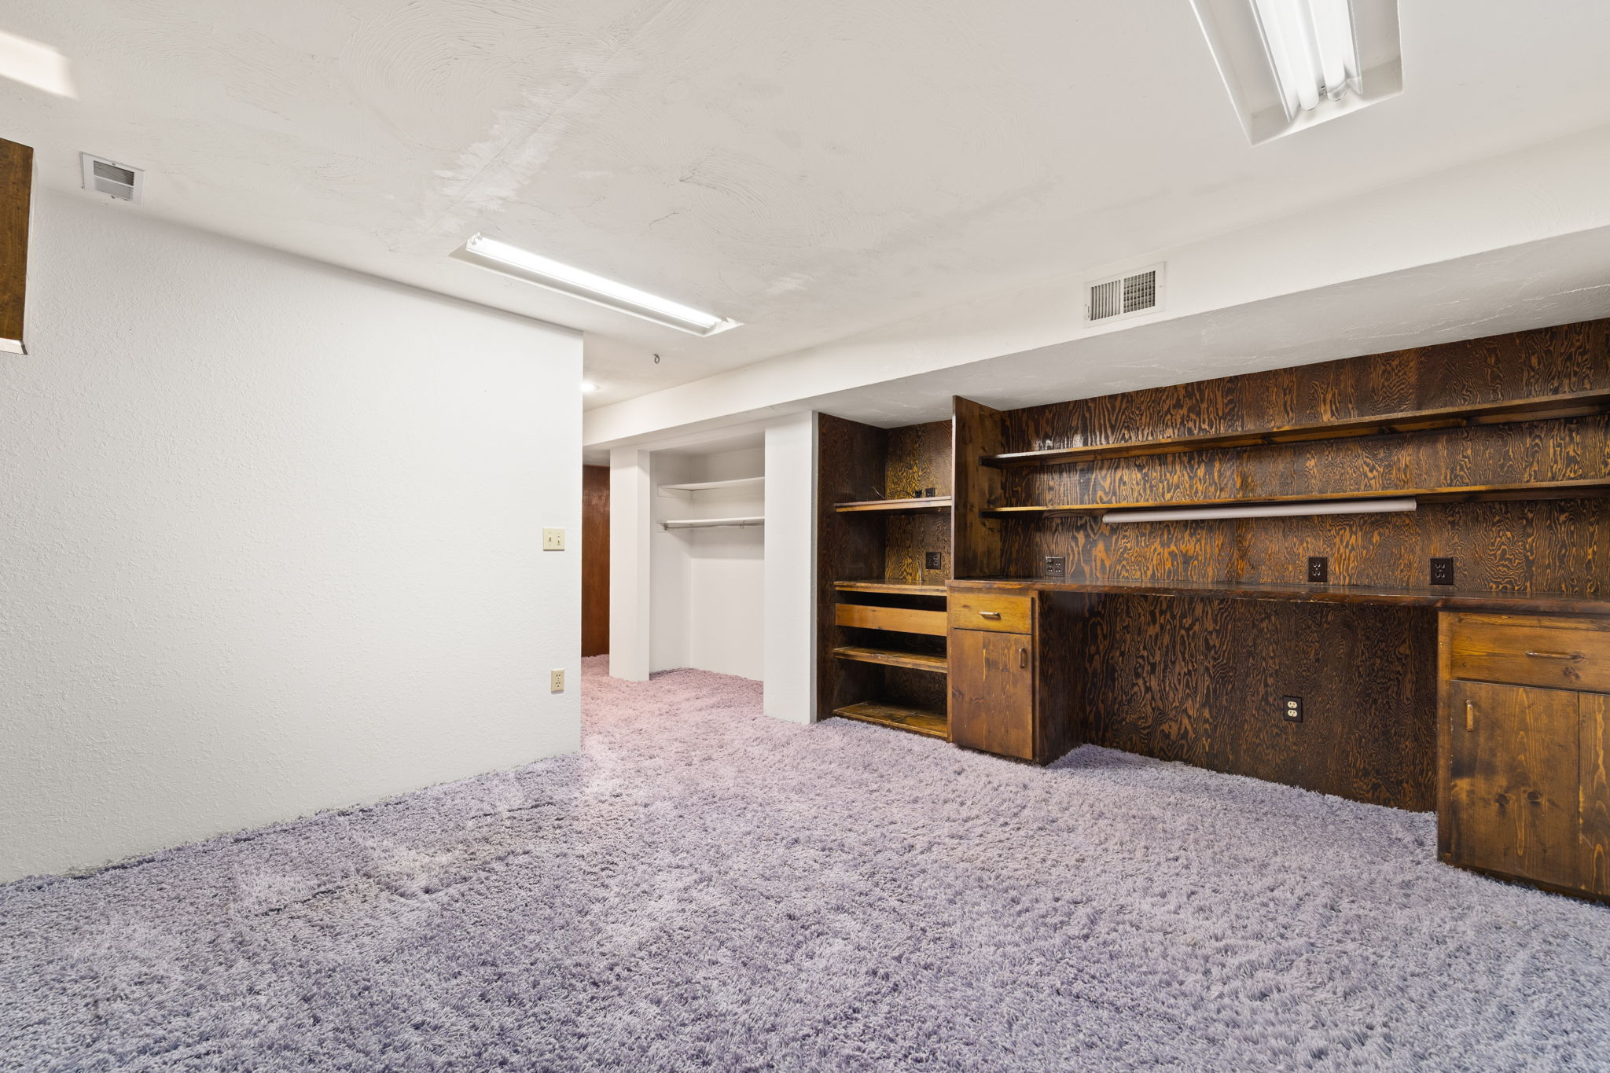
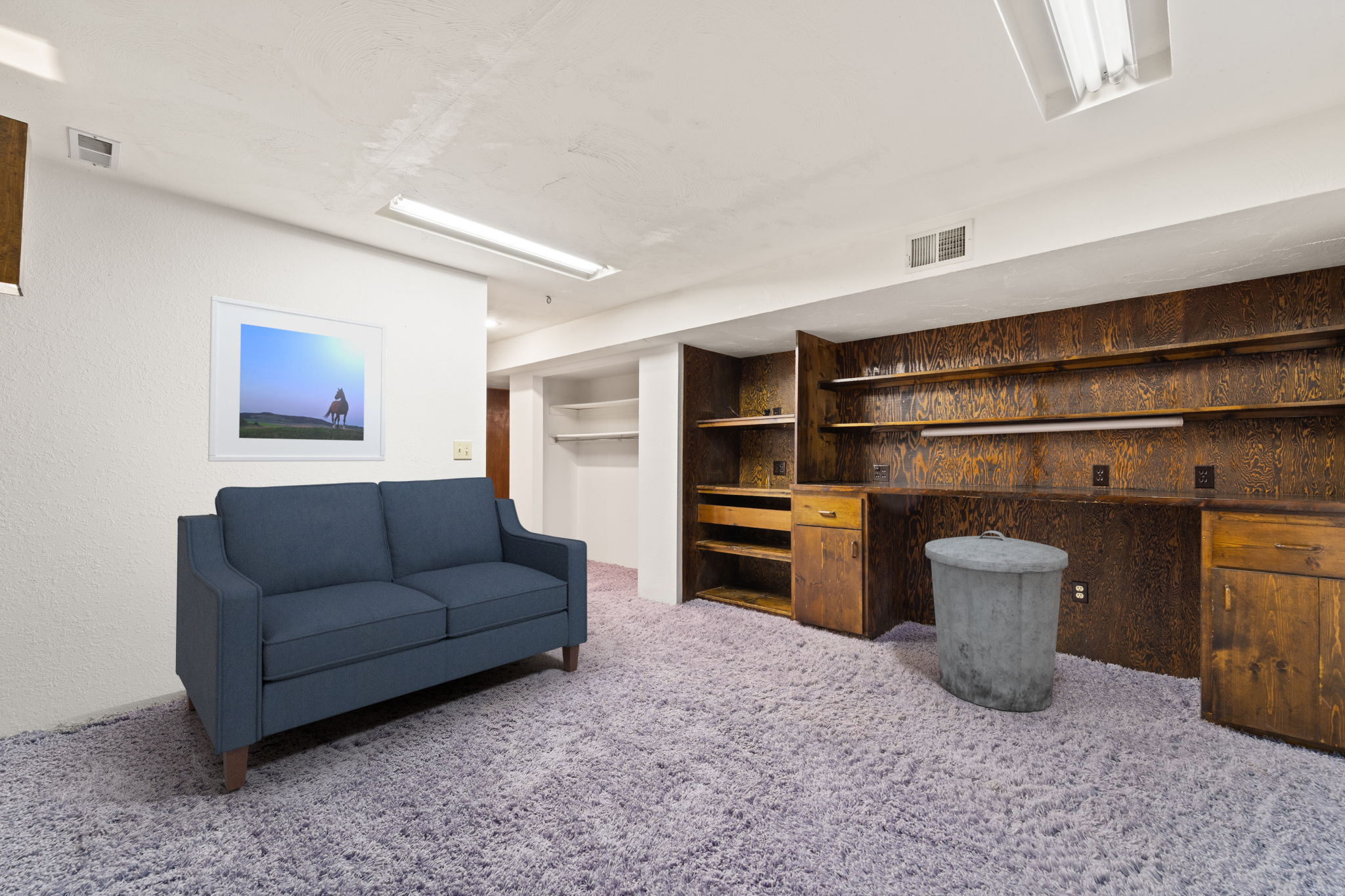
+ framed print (306, 386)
+ trash can (992, 610)
+ sofa (400, 584)
